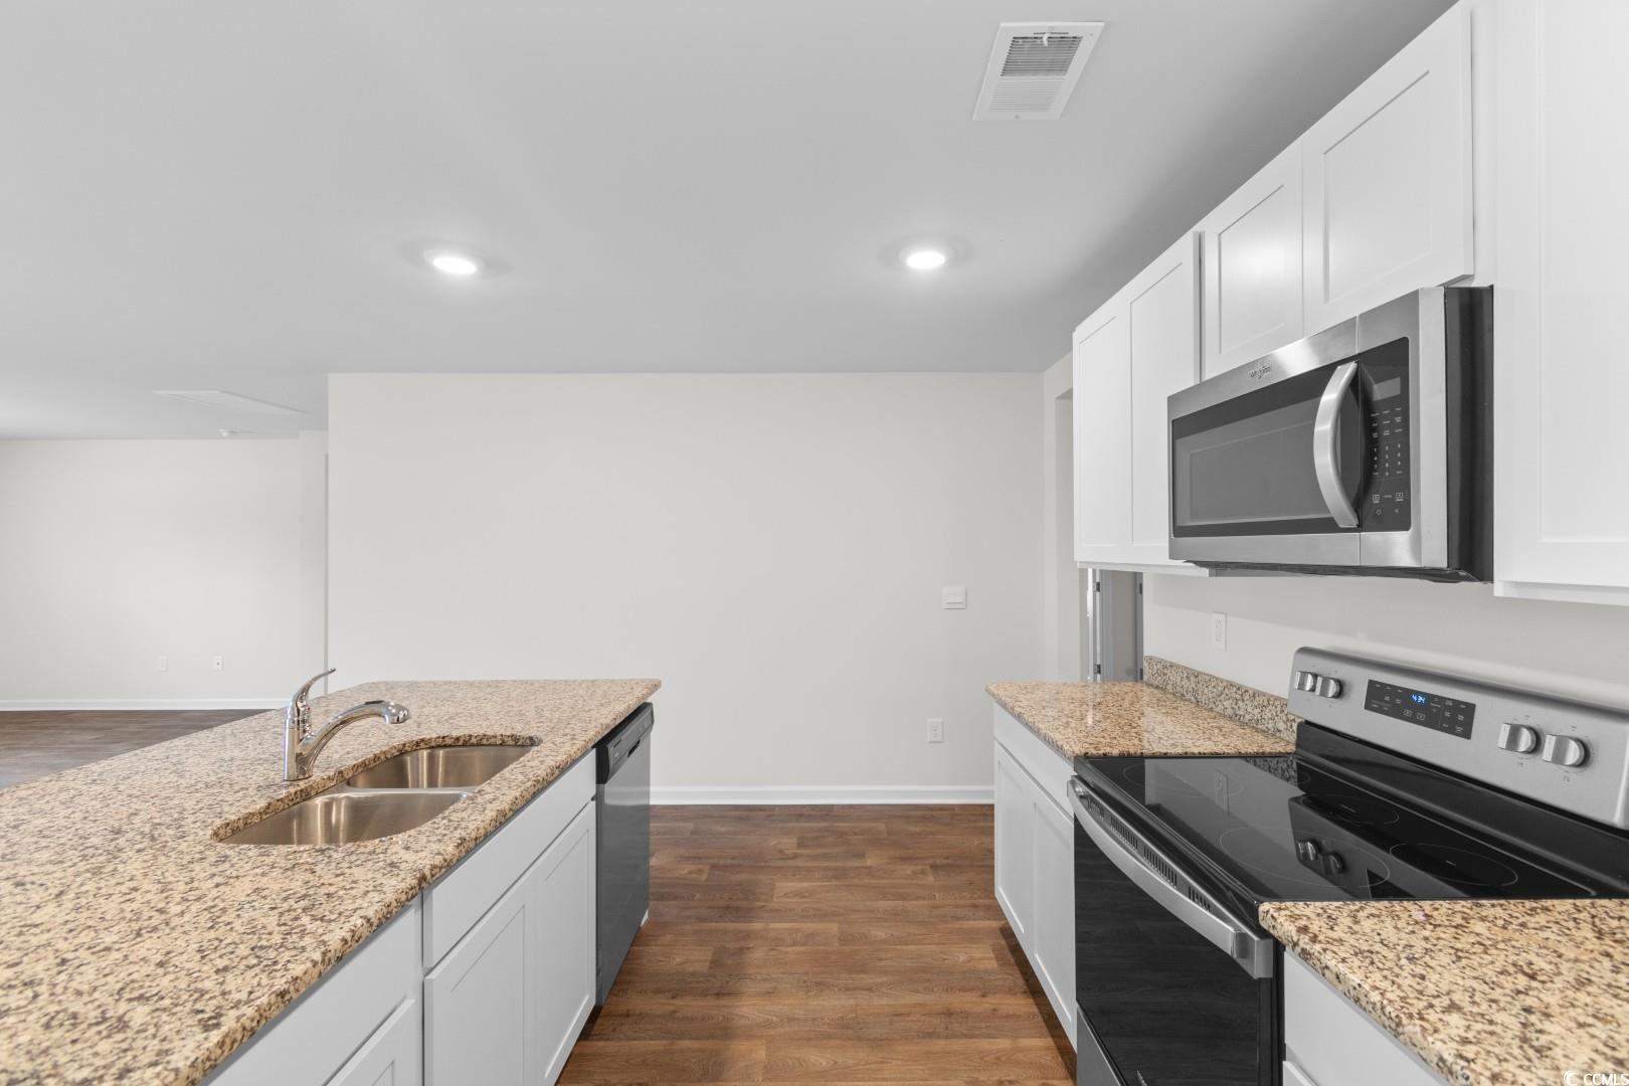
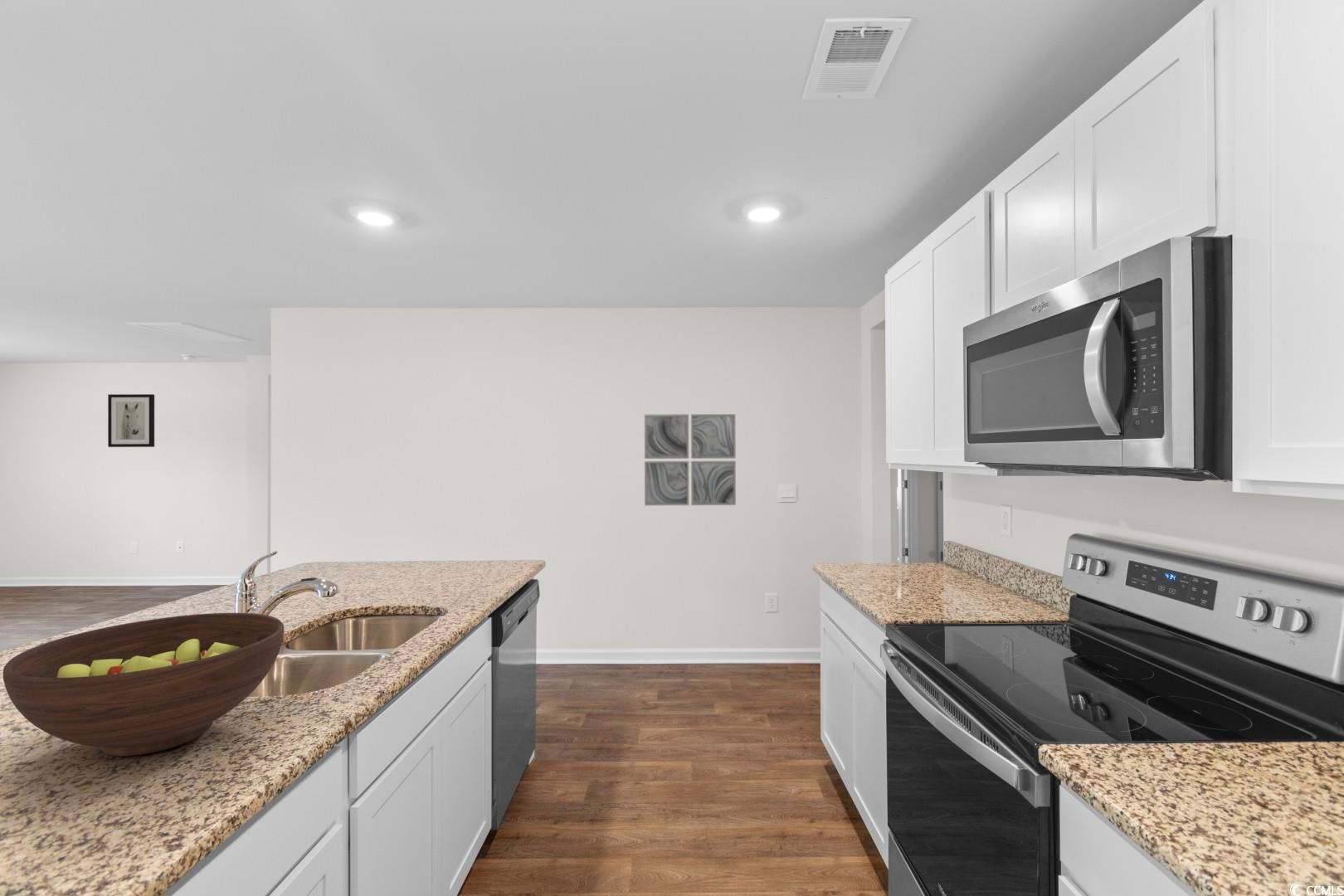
+ fruit bowl (158, 689)
+ wall art (131, 421)
+ wall art (691, 458)
